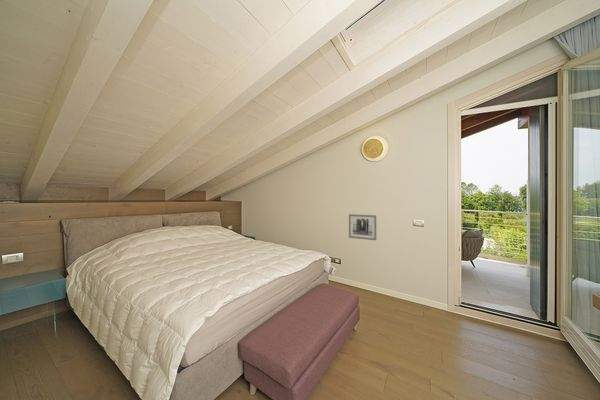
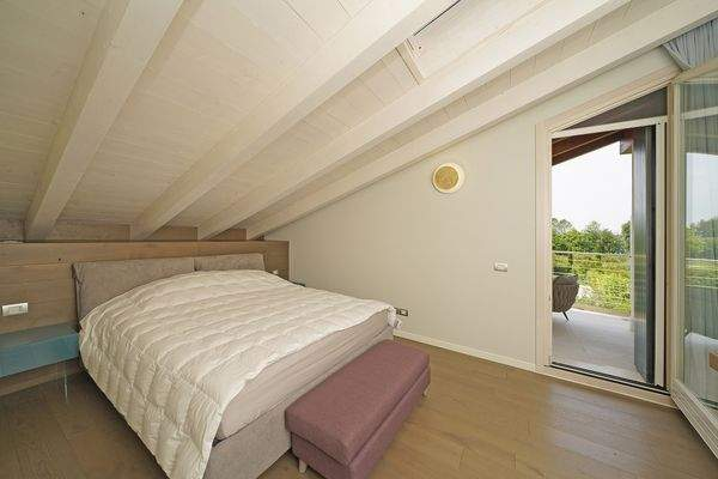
- wall art (362, 226)
